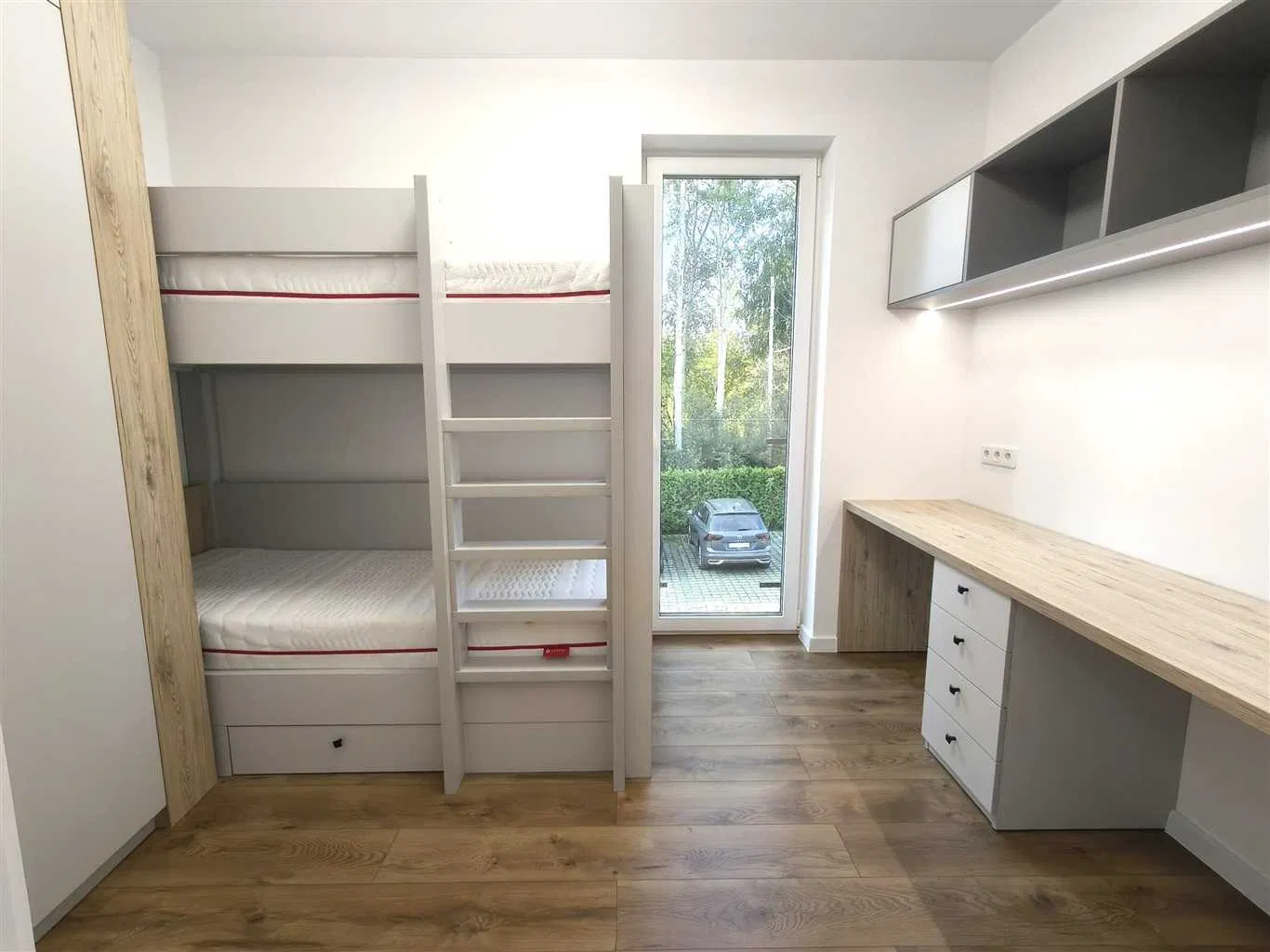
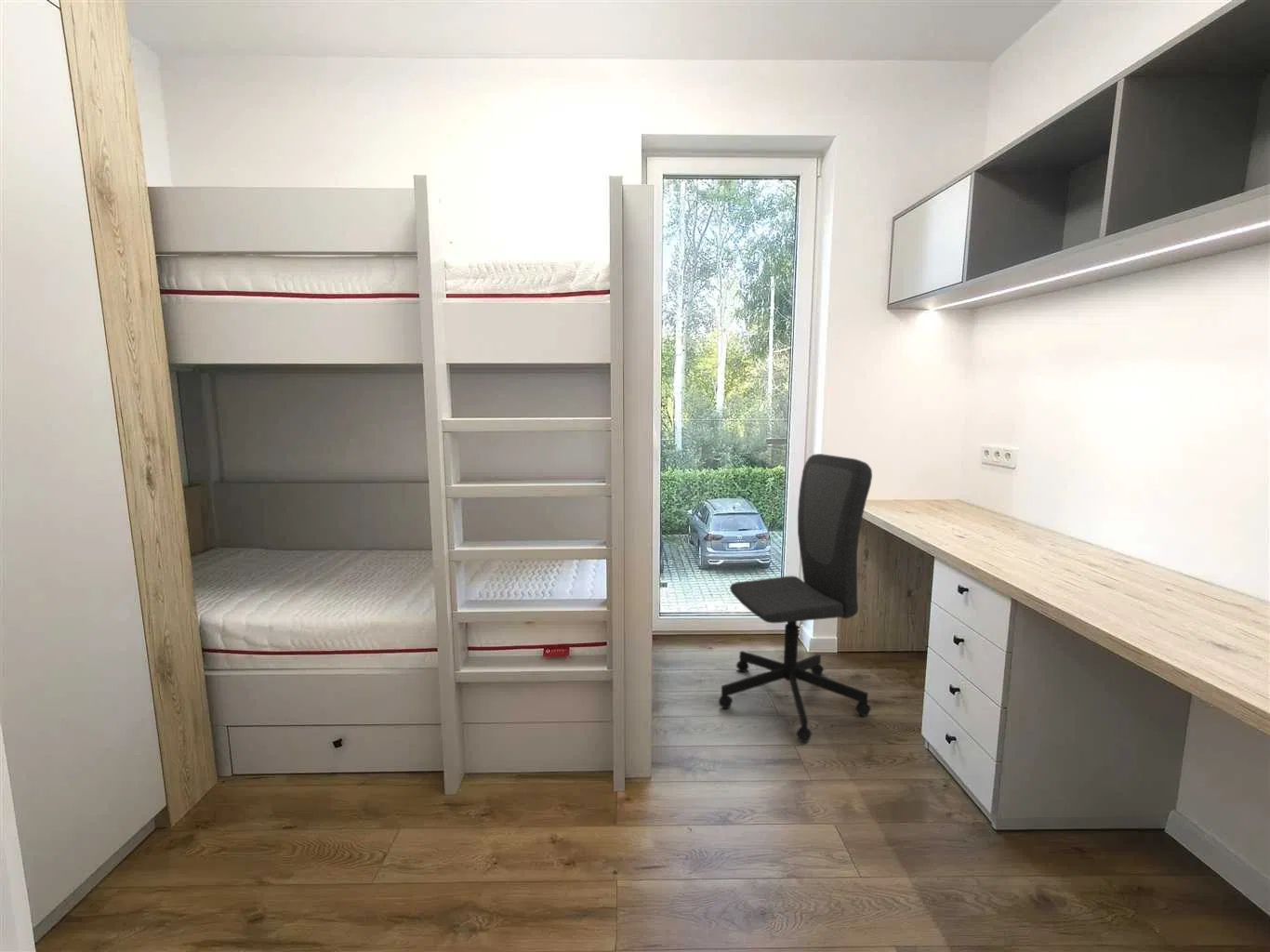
+ office chair (787, 582)
